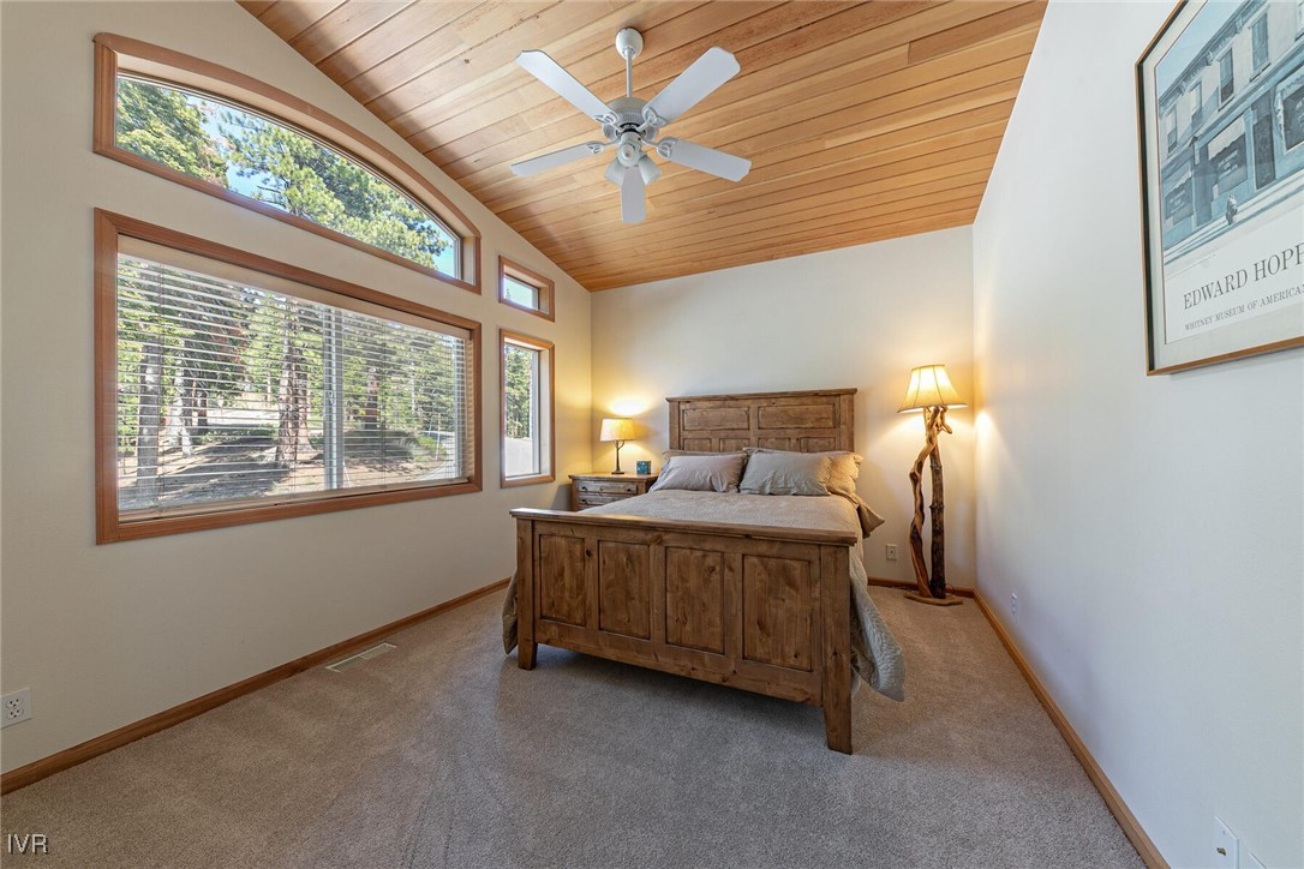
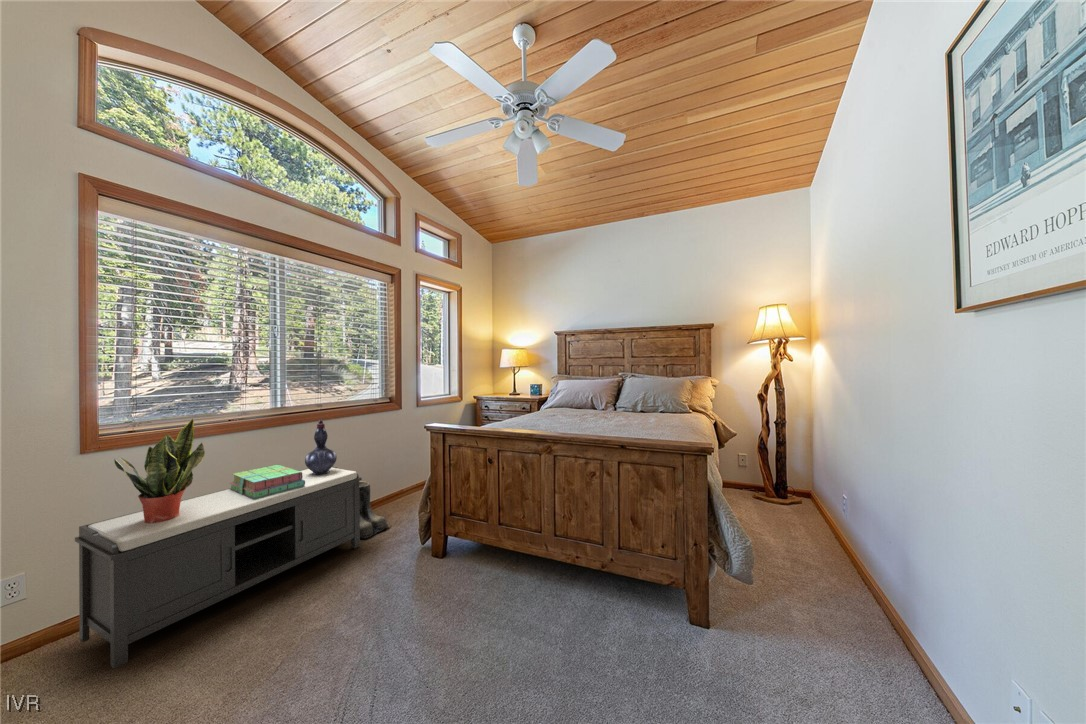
+ boots (361, 507)
+ potted plant (161, 468)
+ decorative vase (320, 445)
+ bench (247, 538)
+ stack of books (267, 479)
